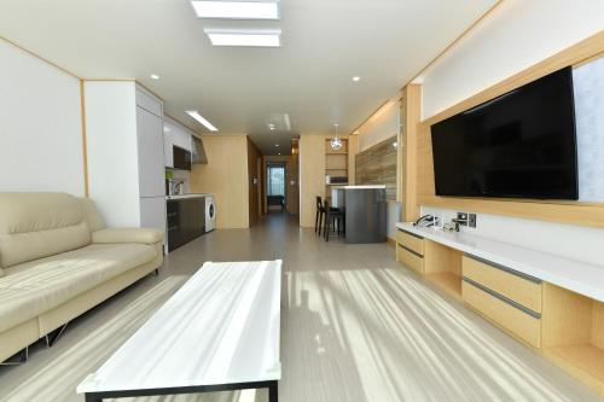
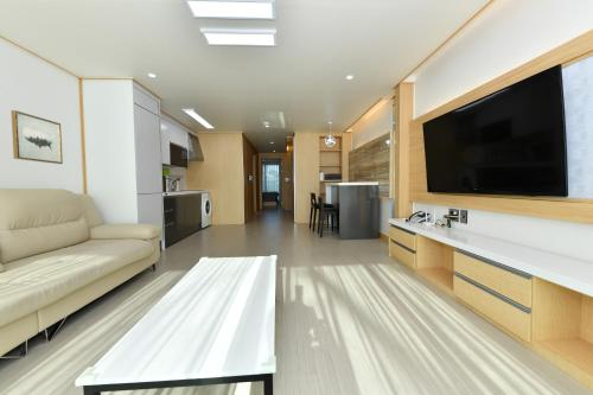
+ wall art (39, 139)
